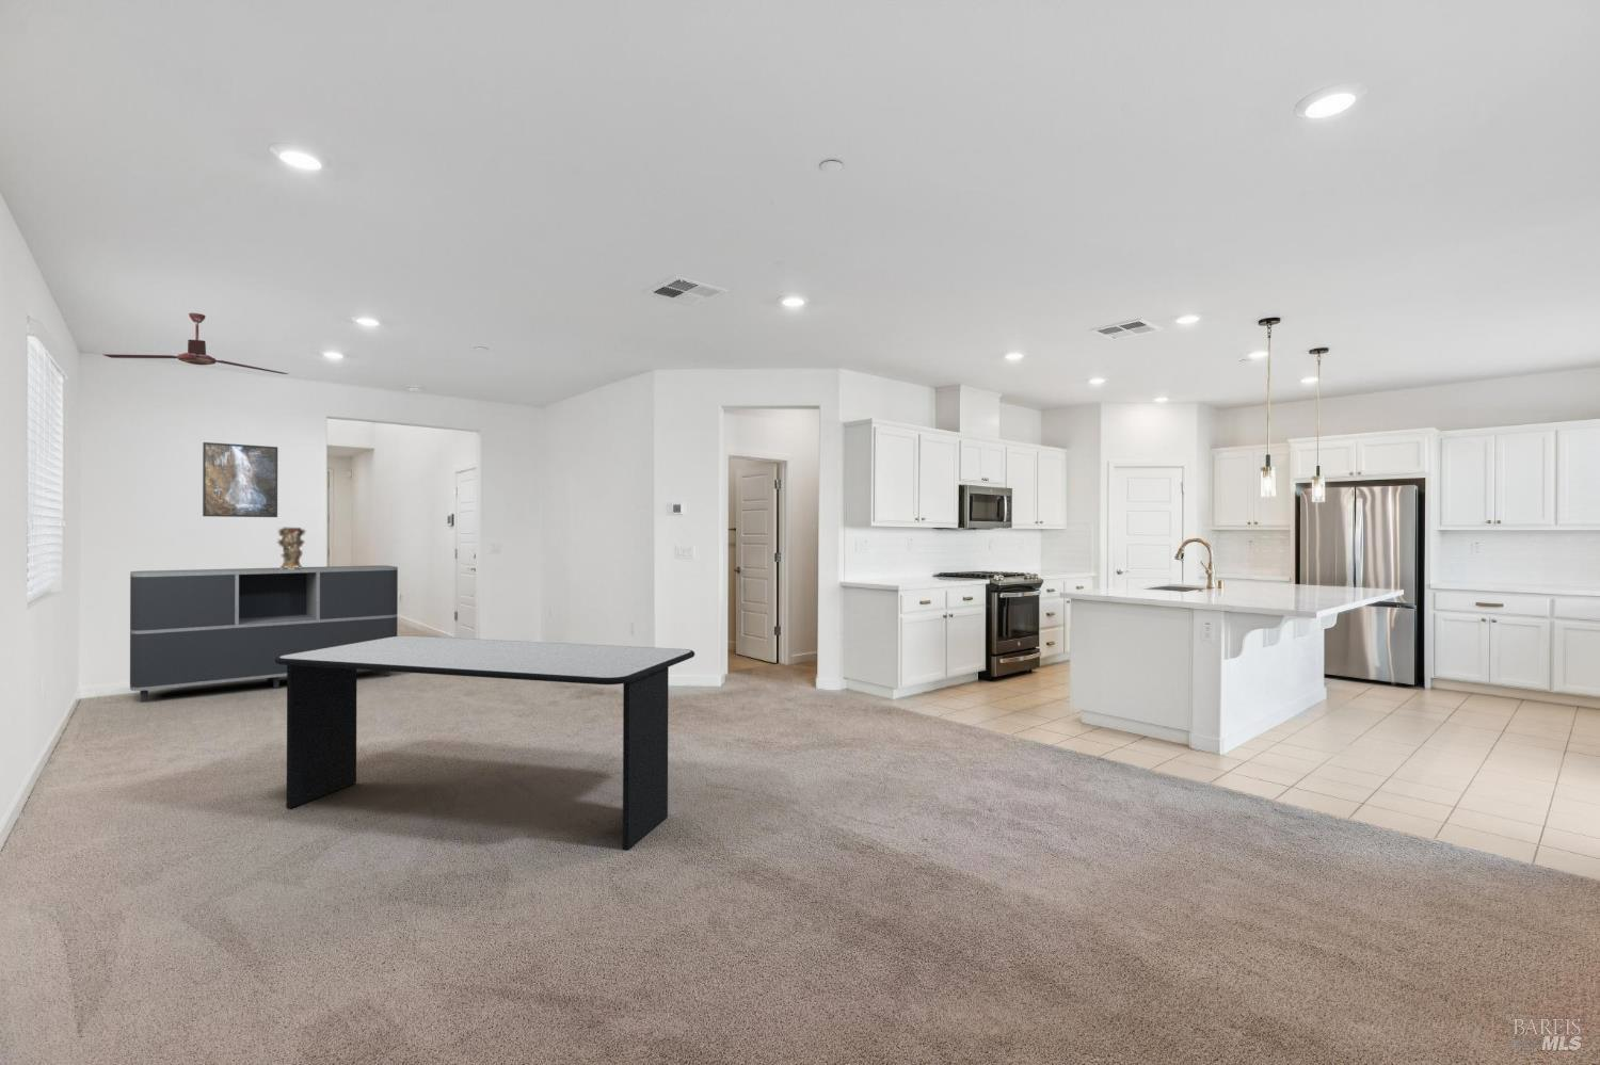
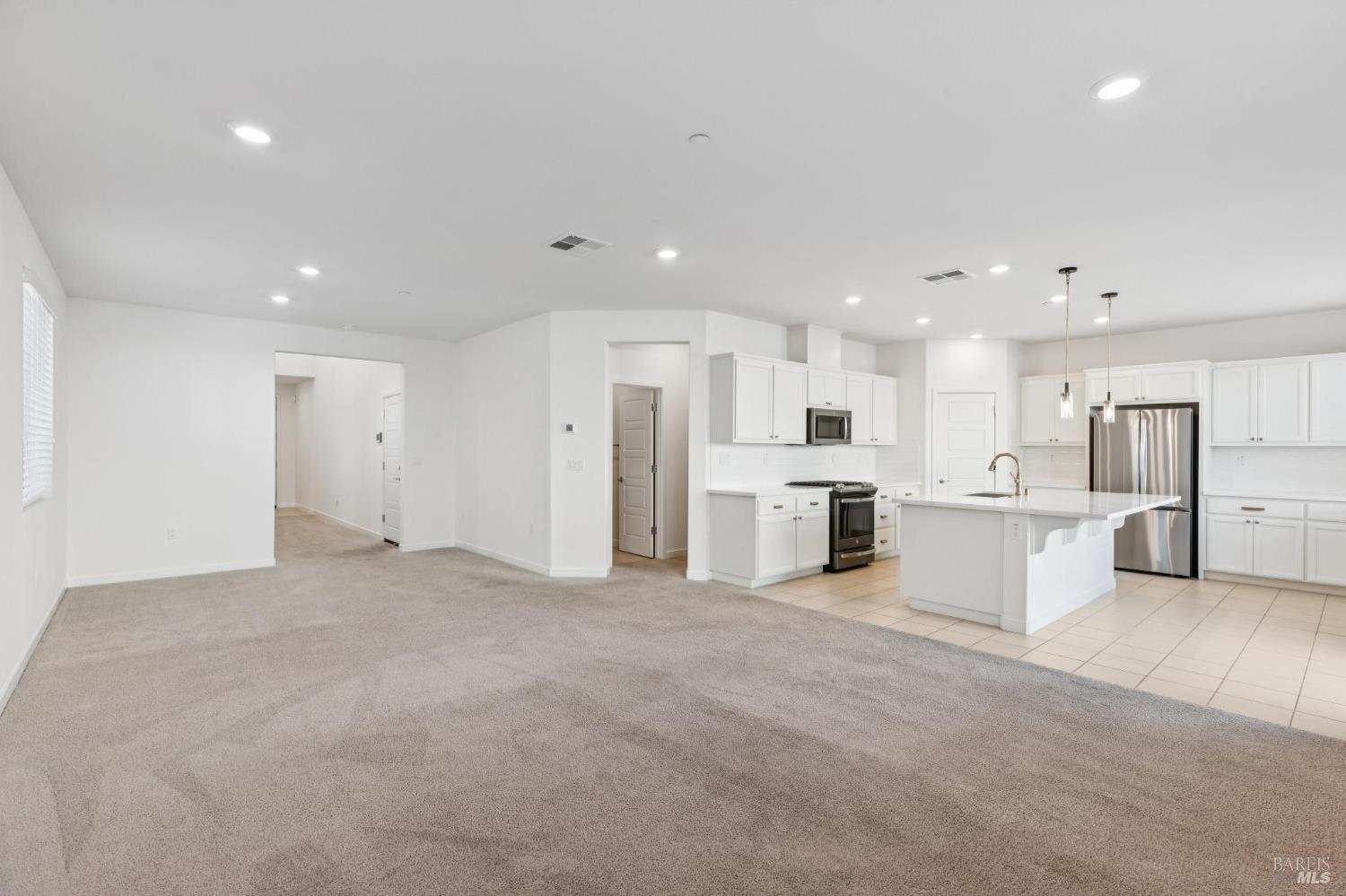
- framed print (241, 481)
- sideboard (273, 625)
- dining table (491, 678)
- decorative vase (291, 547)
- ceiling fan (197, 336)
